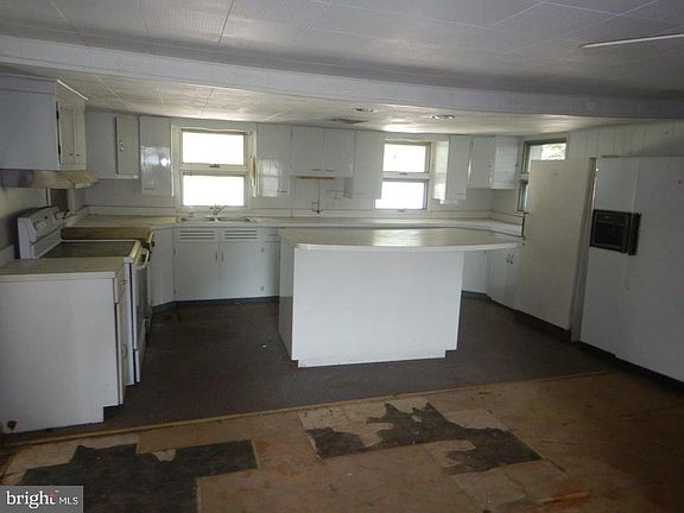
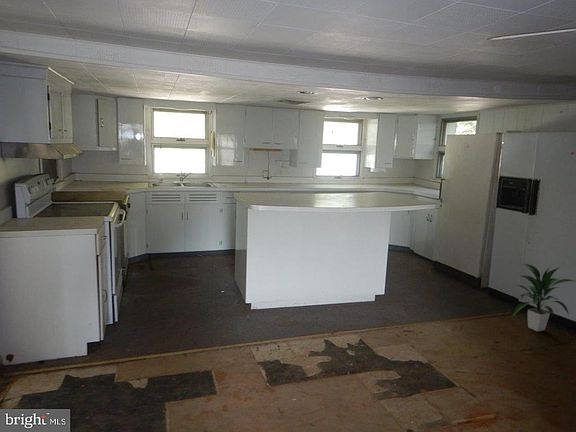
+ indoor plant (537, 295)
